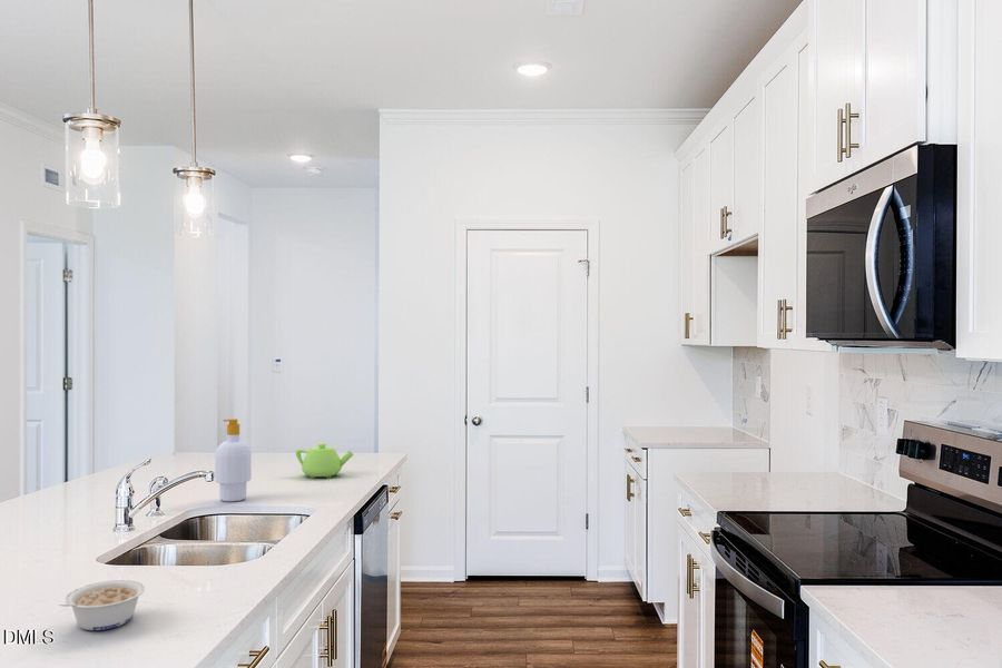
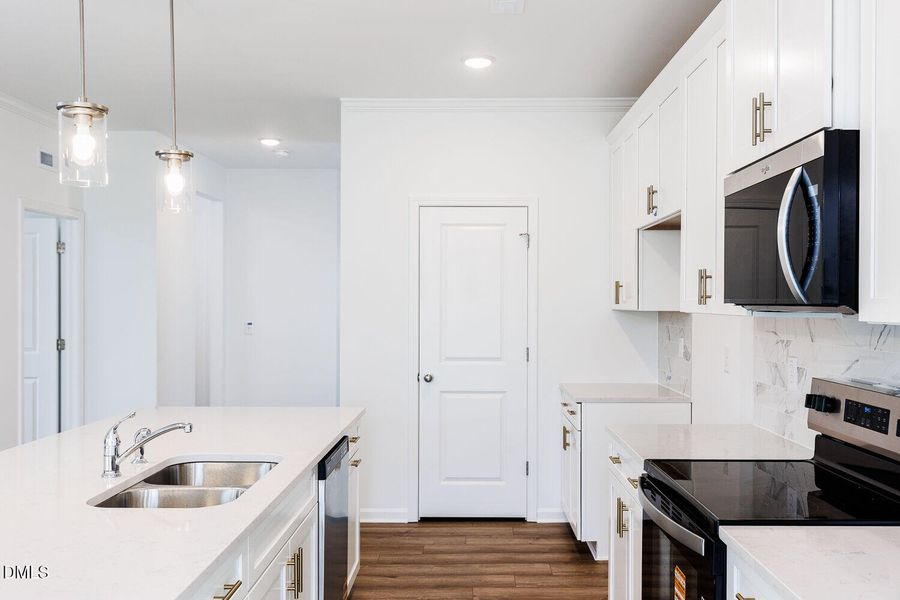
- soap bottle (233, 459)
- legume (105, 605)
- teapot (324, 459)
